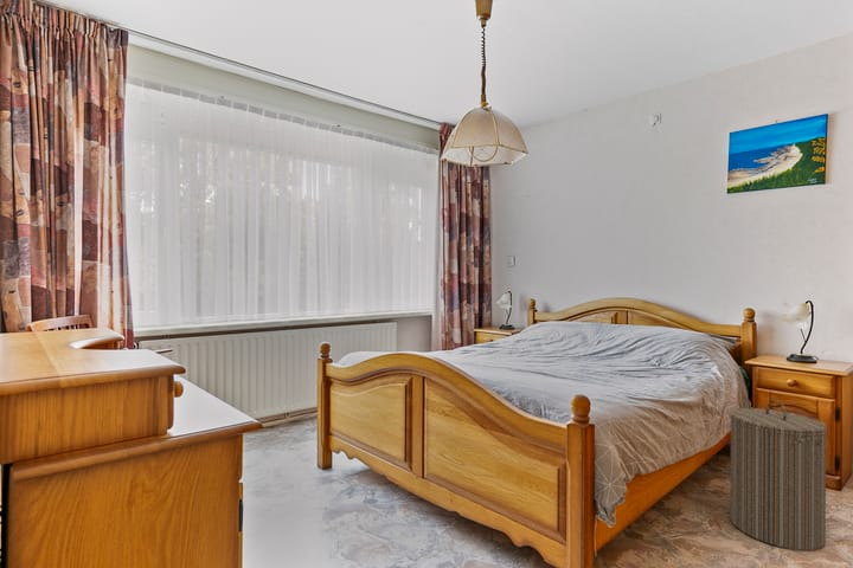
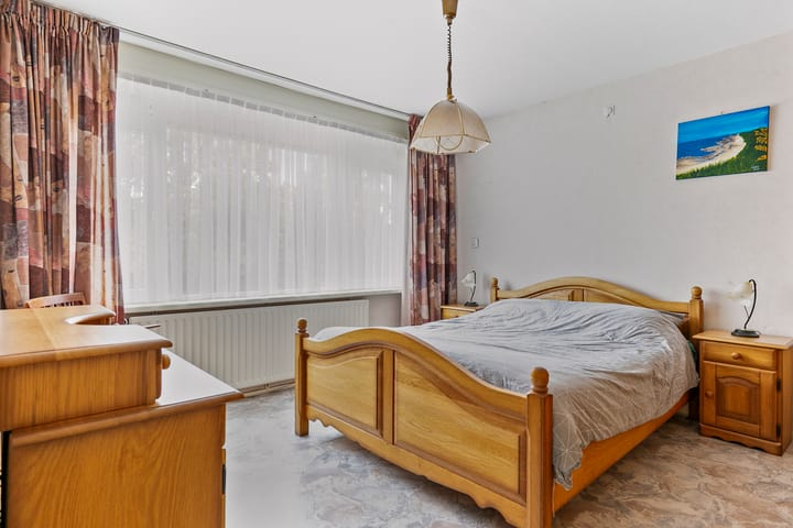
- laundry hamper (775, 464)
